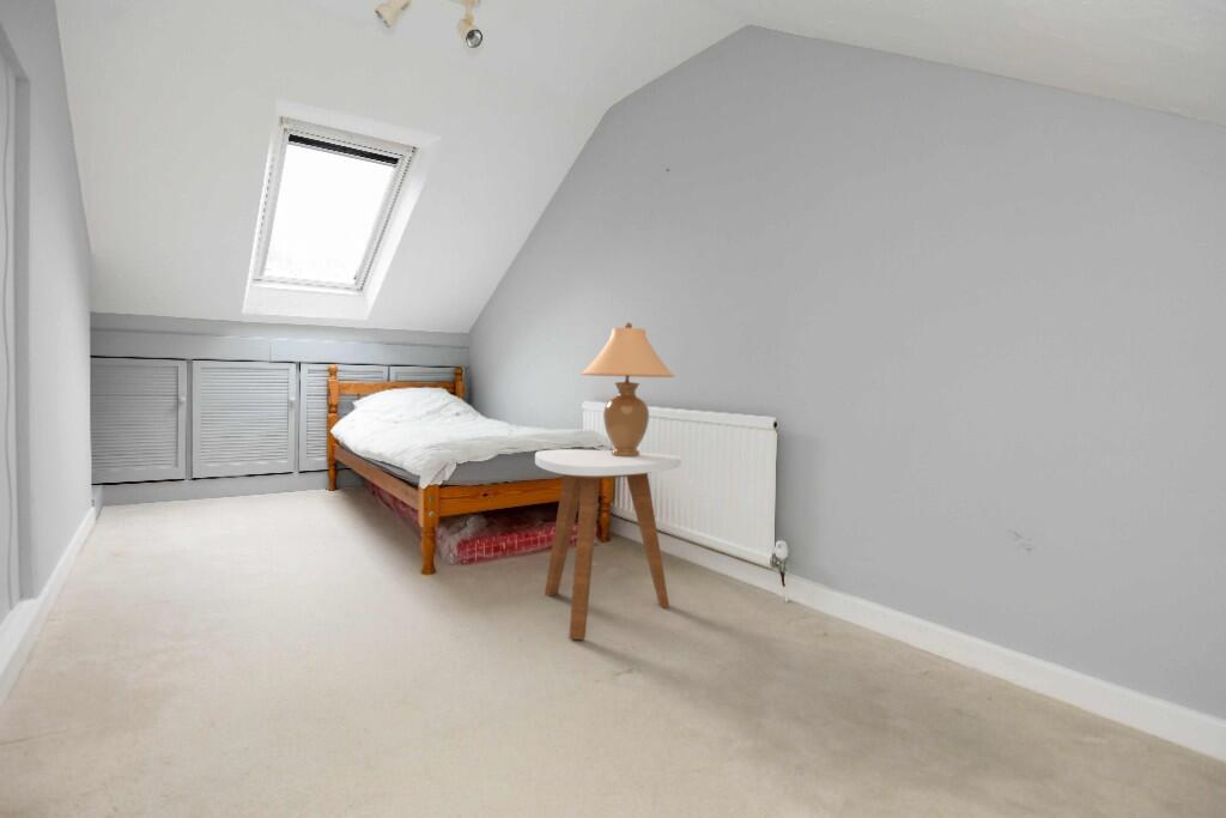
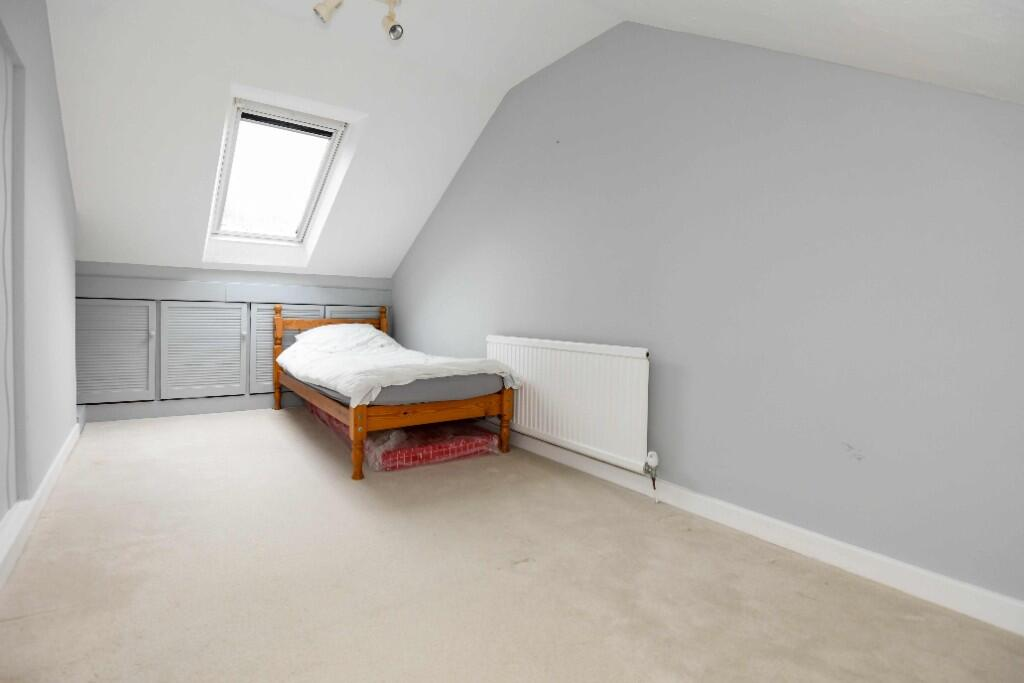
- side table (594, 535)
- table lamp (626, 388)
